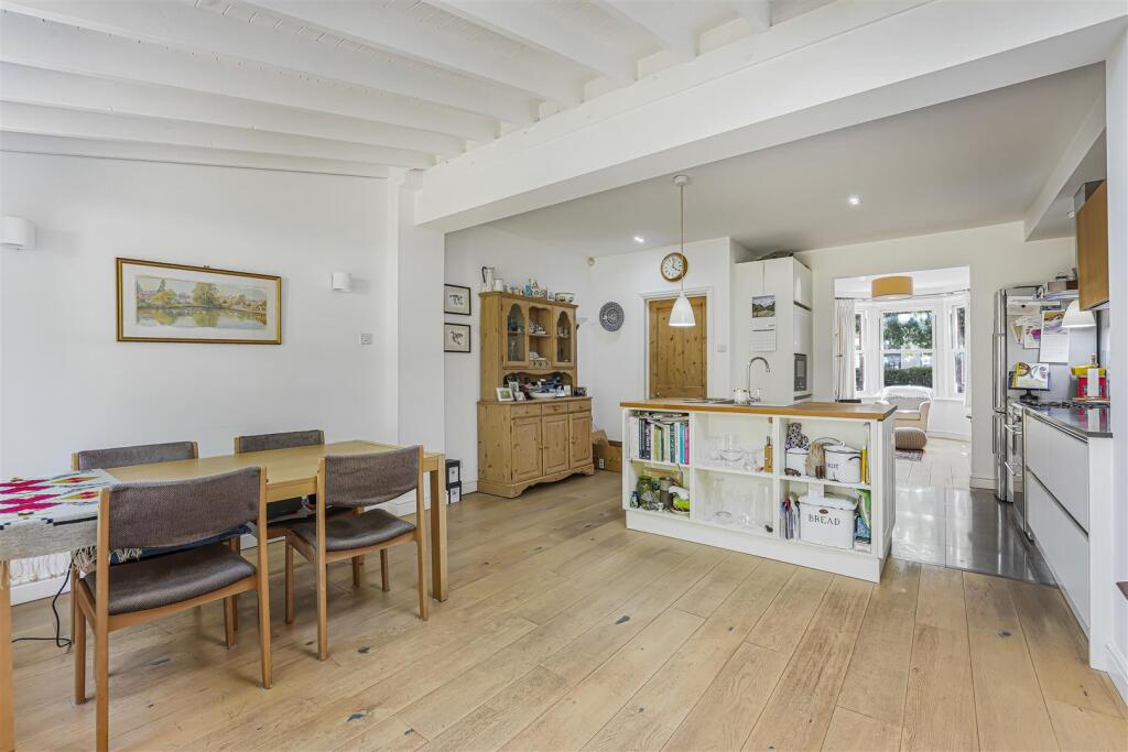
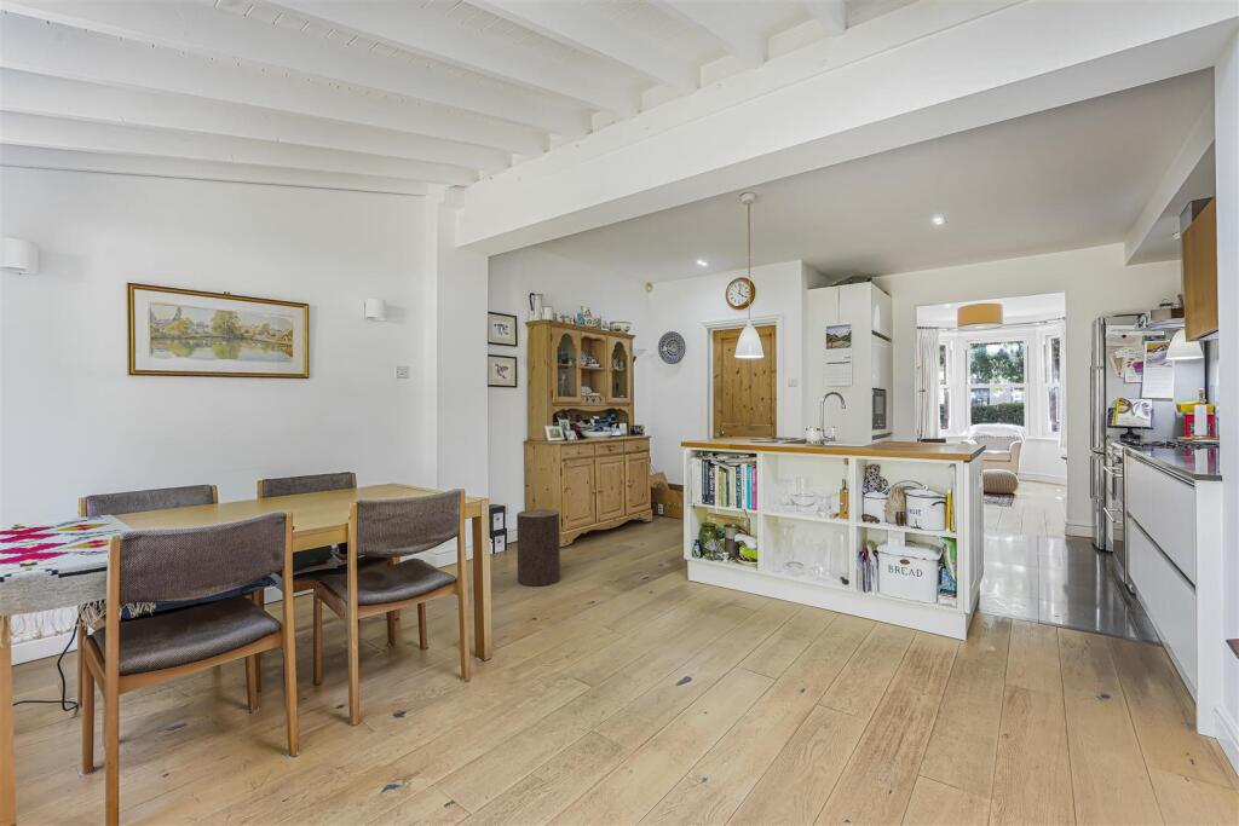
+ stool (538, 545)
